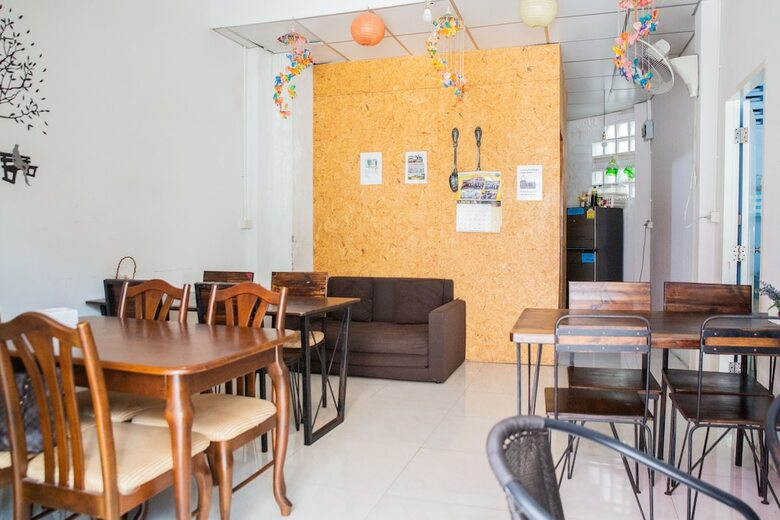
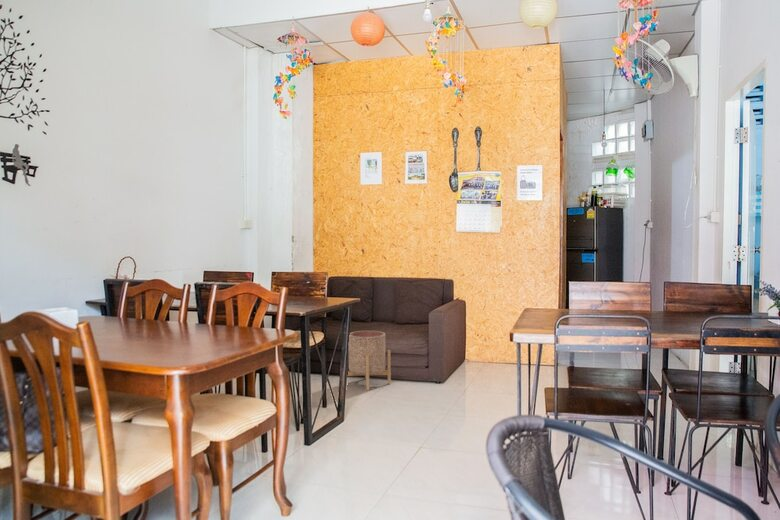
+ planter (367, 359)
